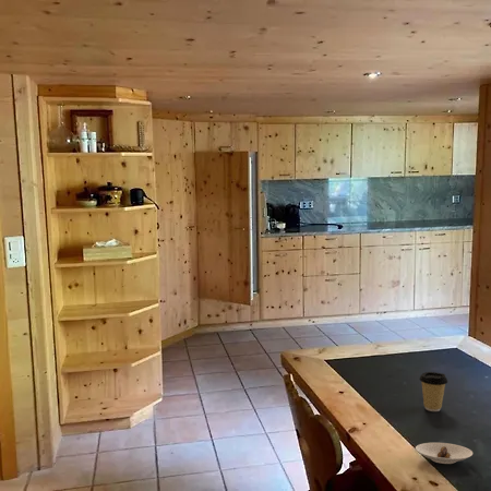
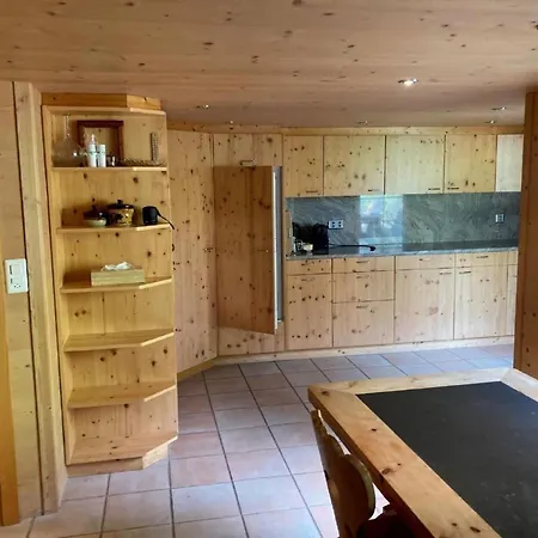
- saucer (443, 454)
- coffee cup (432, 391)
